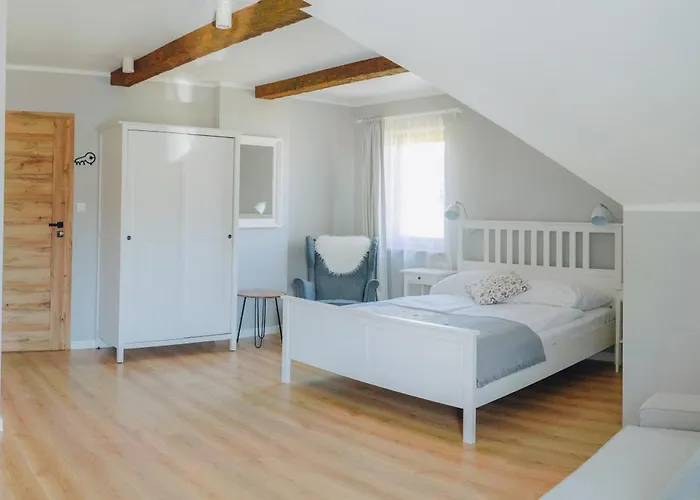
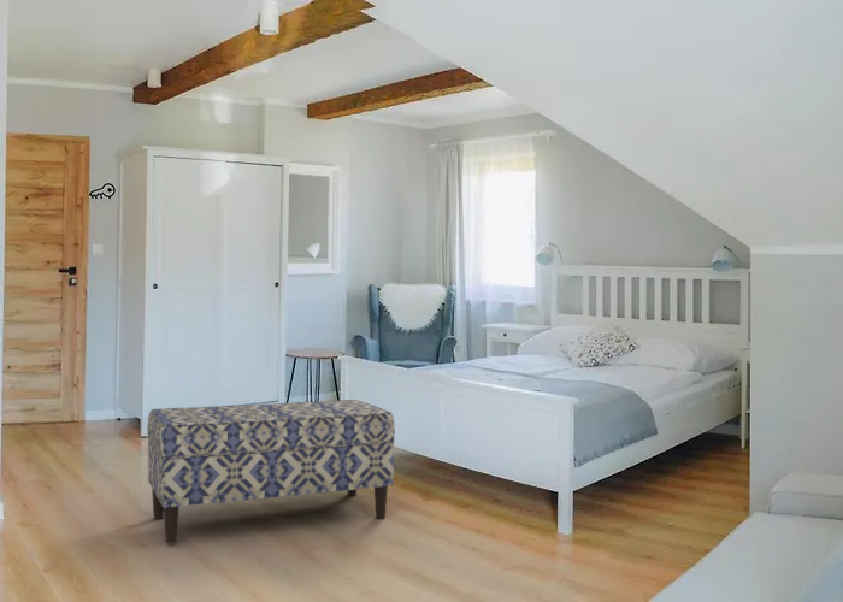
+ bench (270, 464)
